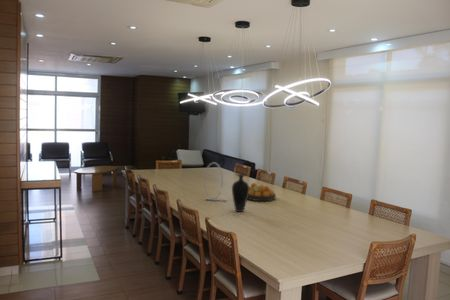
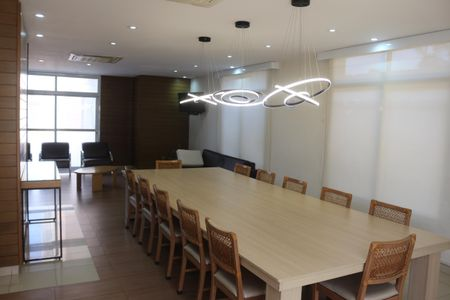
- table lamp (222, 181)
- vase (240, 192)
- fruit bowl (259, 191)
